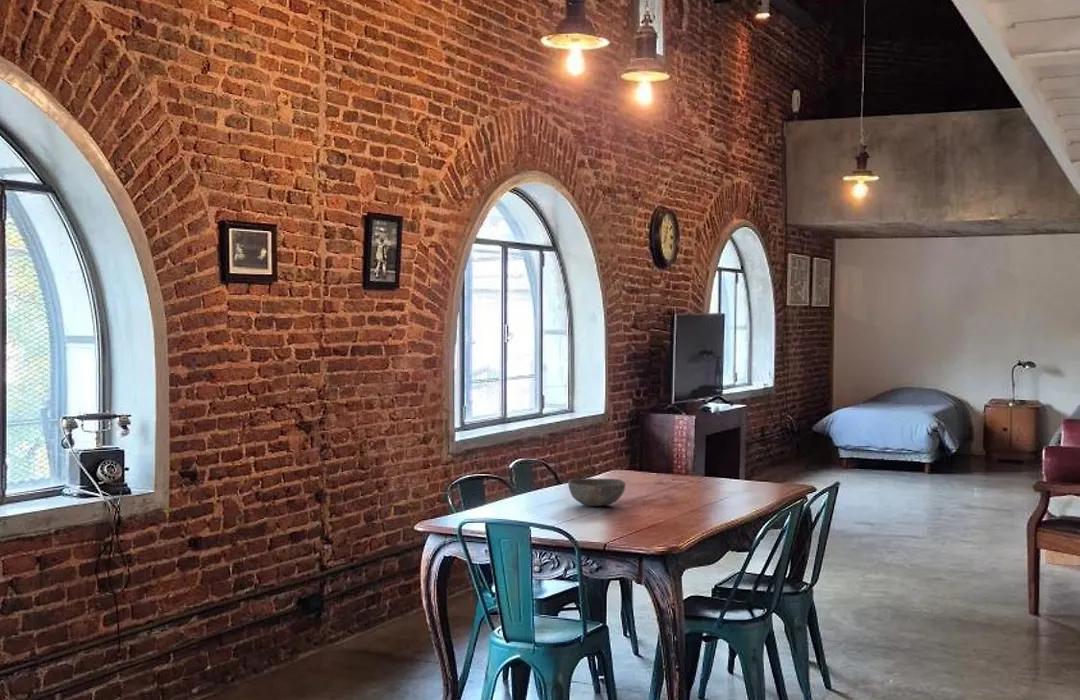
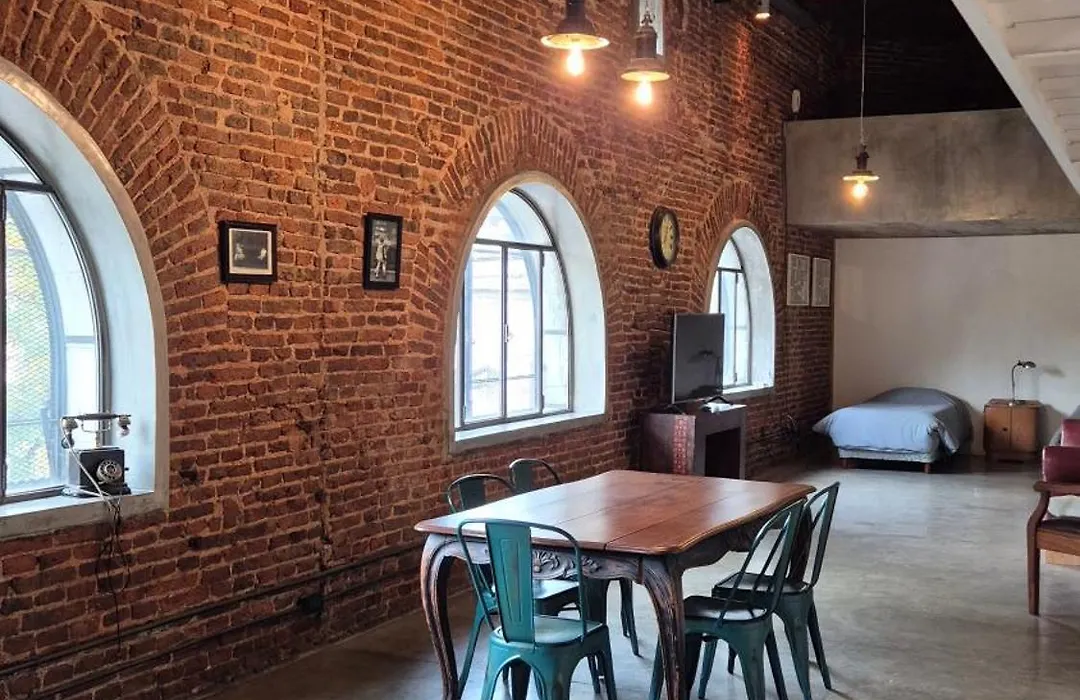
- bowl (596, 492)
